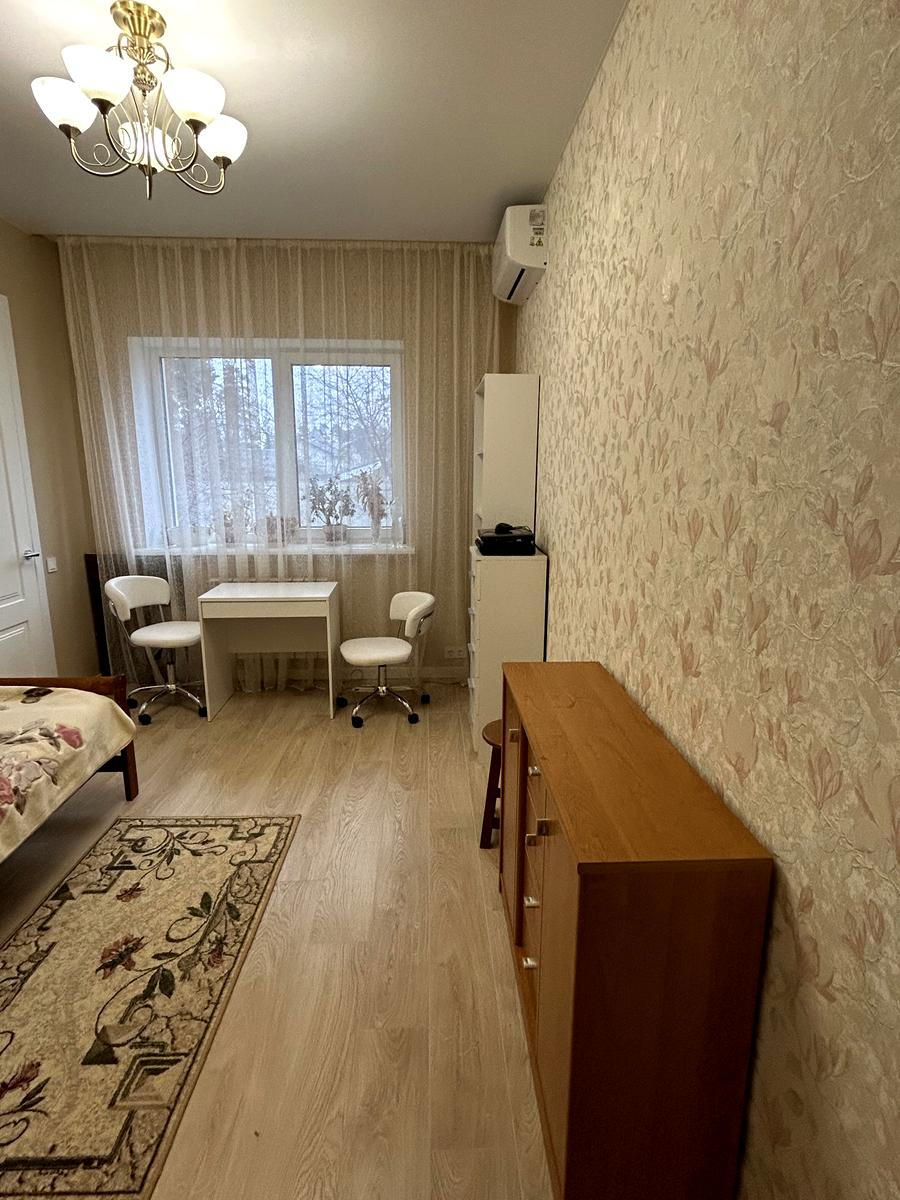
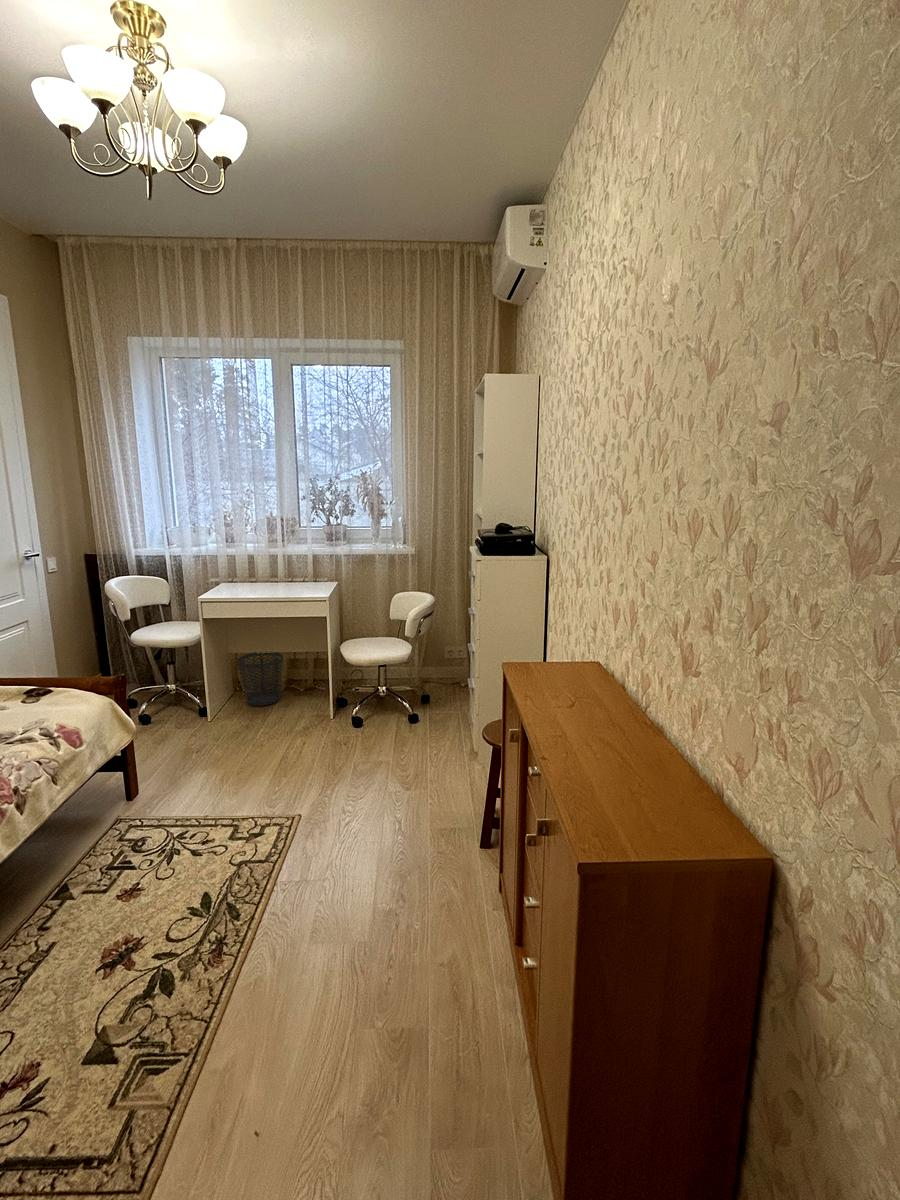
+ wastebasket (261, 679)
